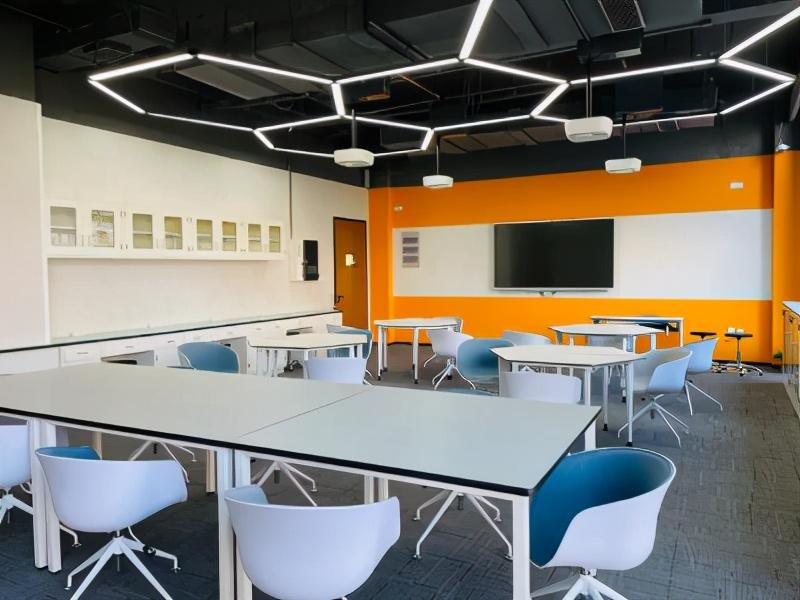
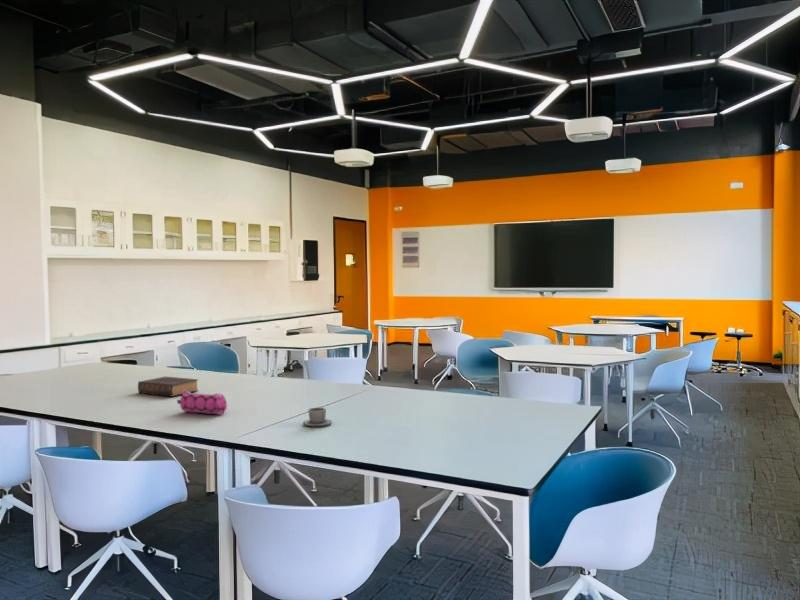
+ book (168, 386)
+ pencil case (203, 402)
+ cup (317, 416)
